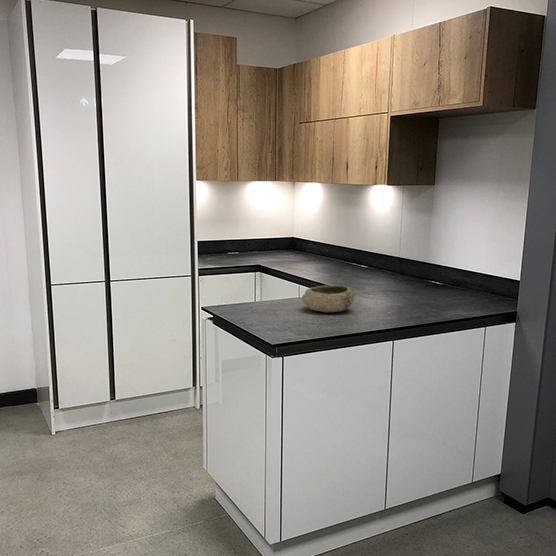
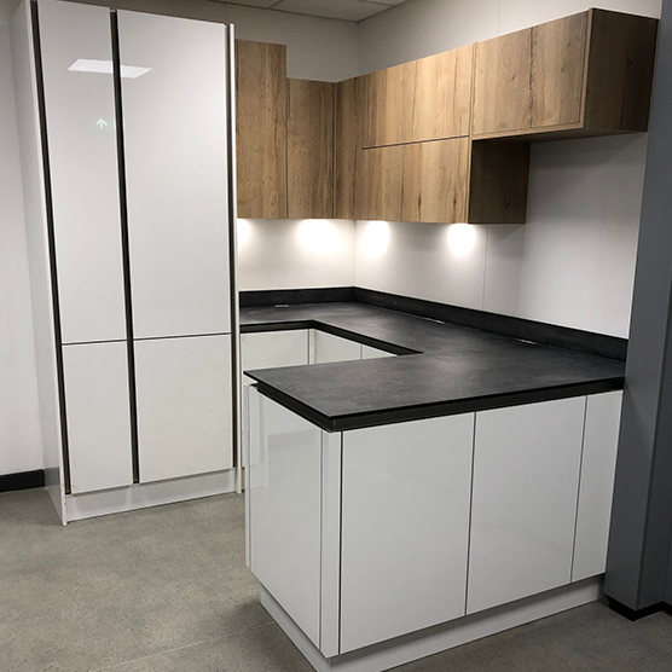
- bowl (328, 299)
